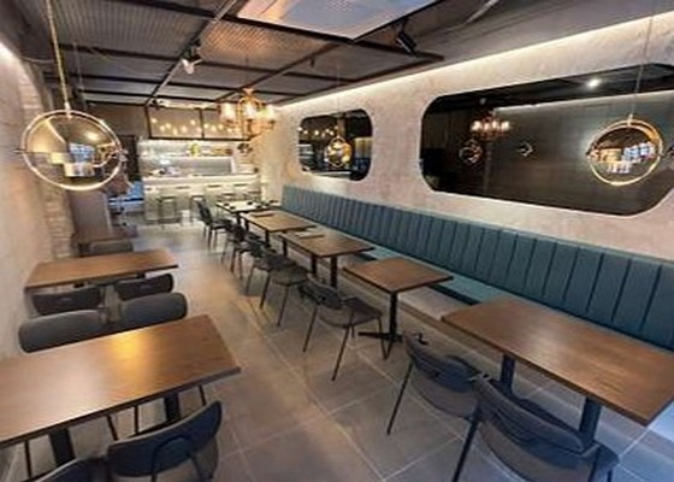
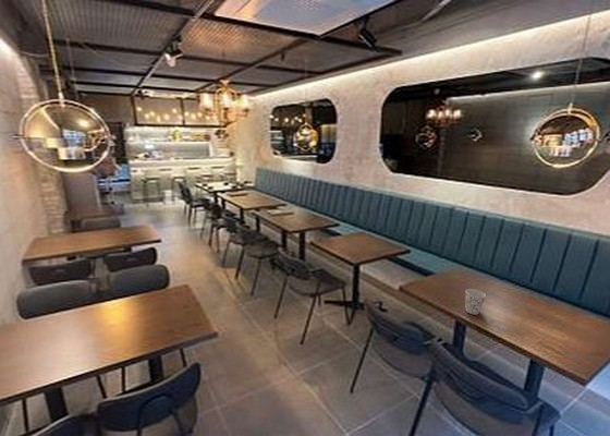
+ cup (474, 302)
